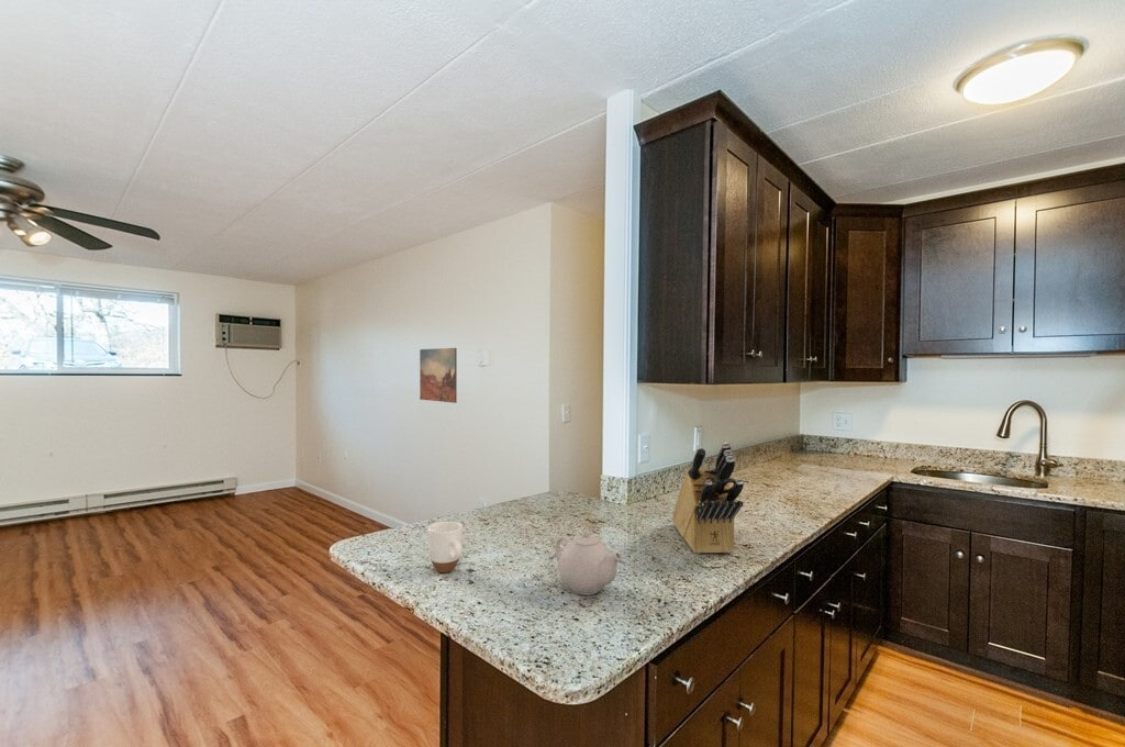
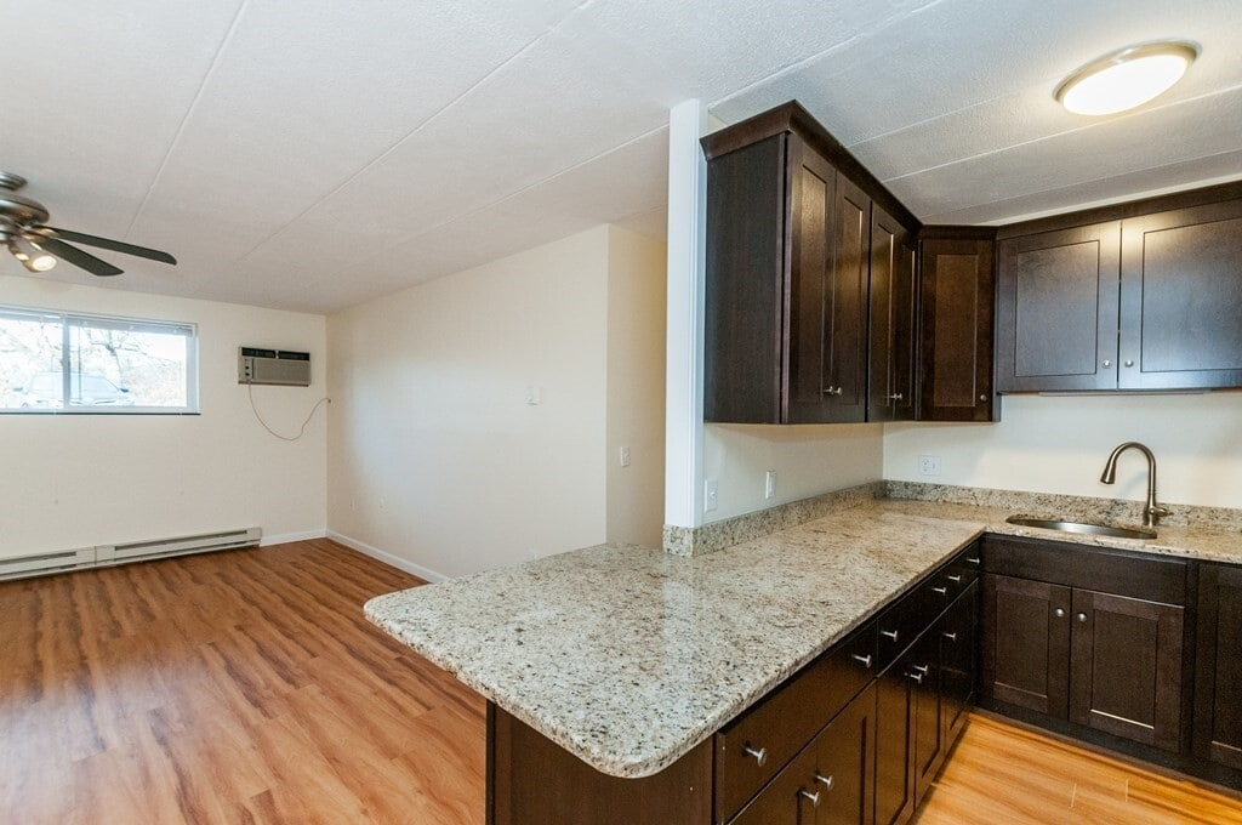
- knife block (704, 490)
- mug (448, 549)
- wall art (437, 375)
- teapot (586, 559)
